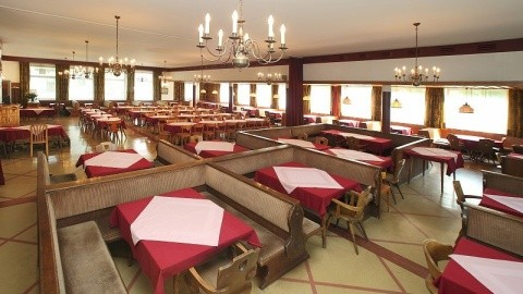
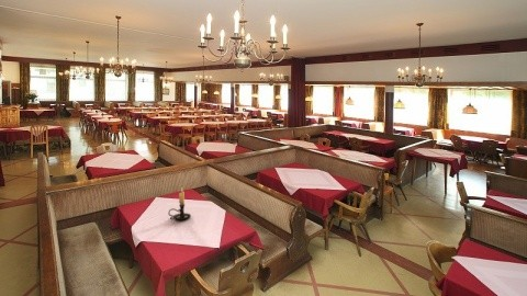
+ candle holder (179, 202)
